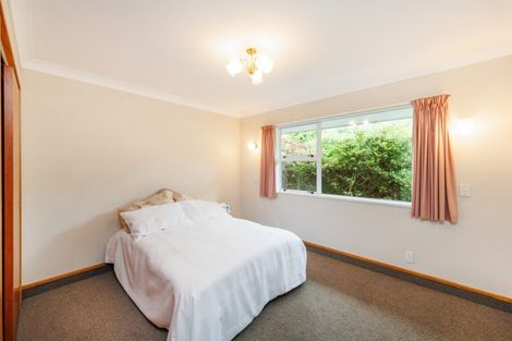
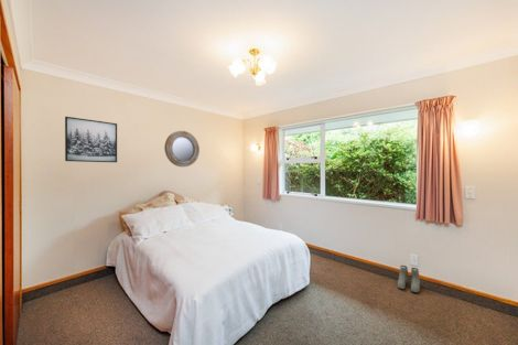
+ wall art (93, 141)
+ home mirror (183, 149)
+ boots (406, 278)
